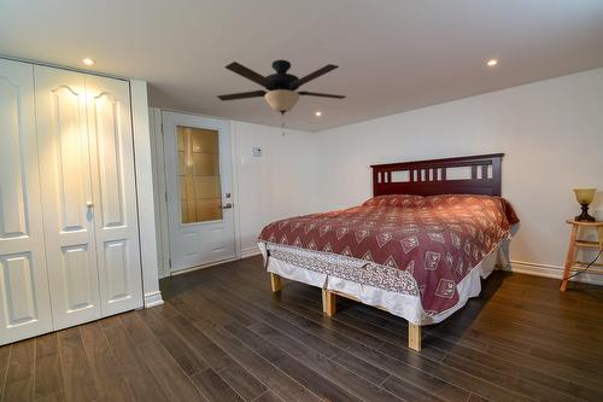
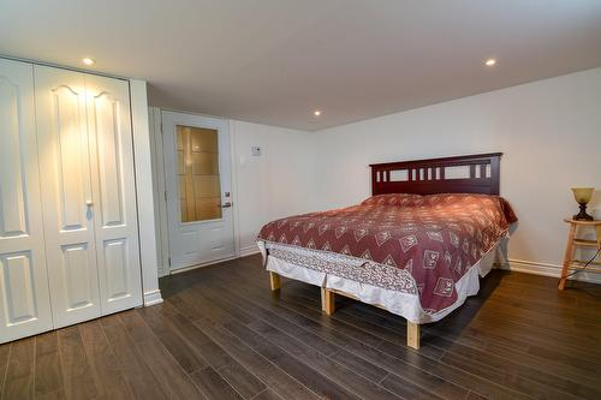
- ceiling fan (282, 101)
